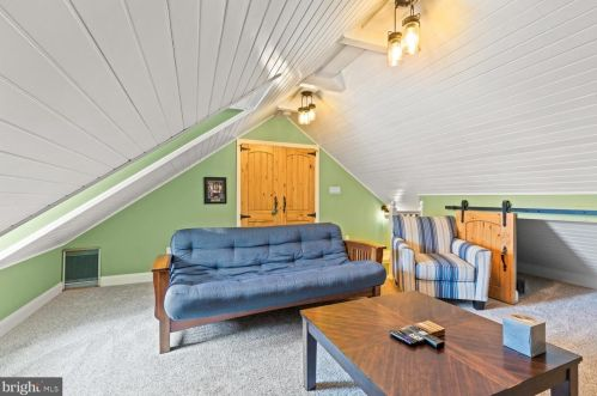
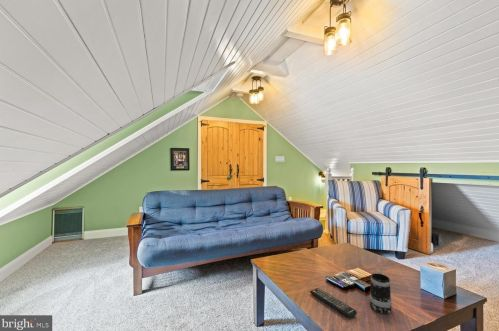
+ remote control (331, 301)
+ mug (380, 290)
